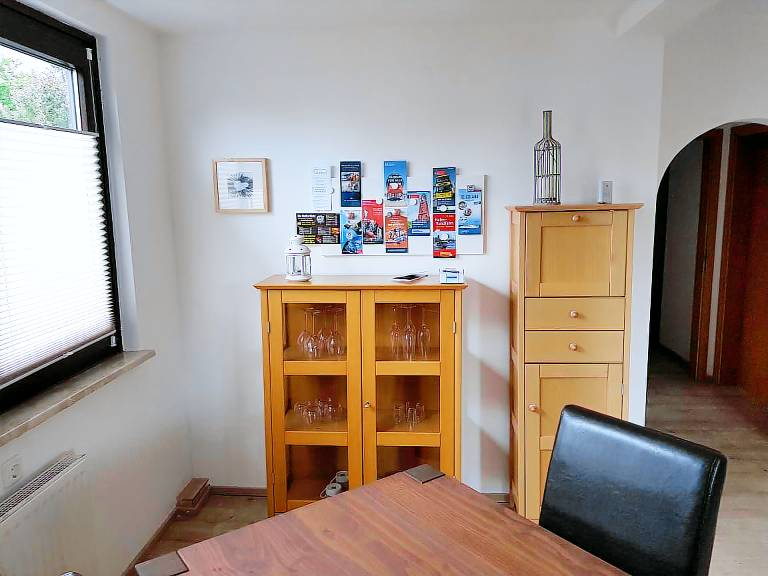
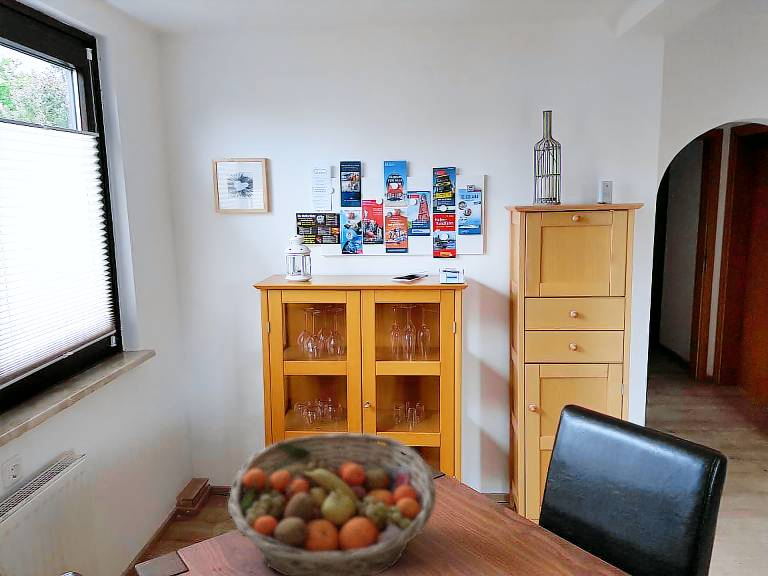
+ fruit basket (333, 501)
